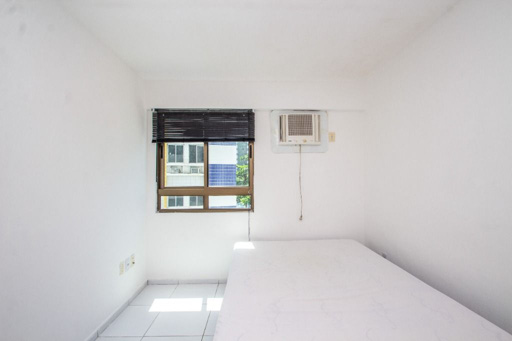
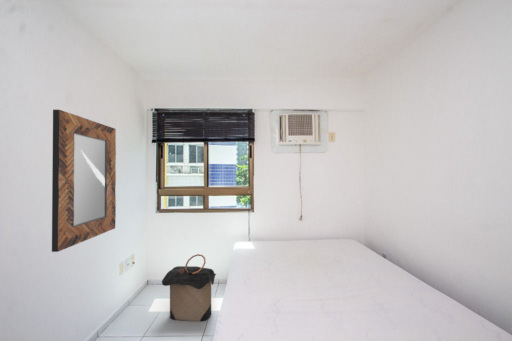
+ laundry hamper (189, 286)
+ home mirror (89, 179)
